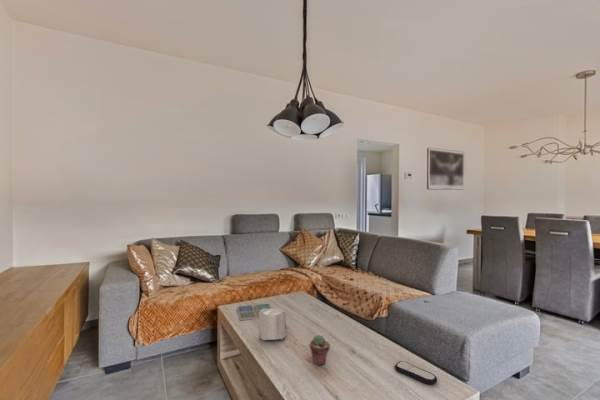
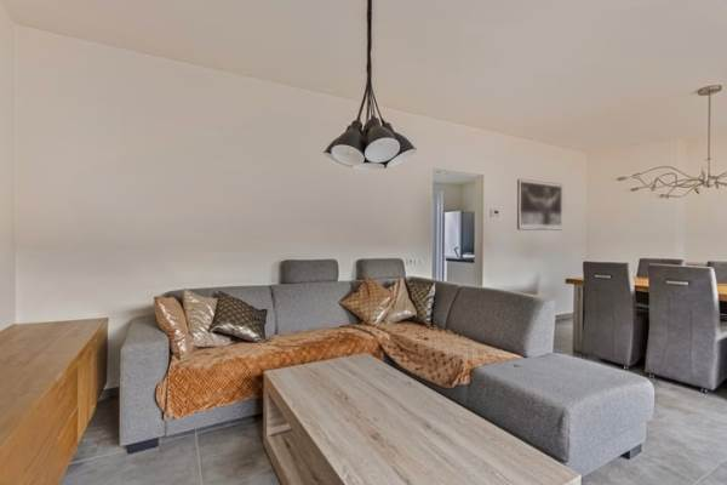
- candle (272, 323)
- remote control (415, 372)
- potted succulent (319, 348)
- drink coaster (254, 311)
